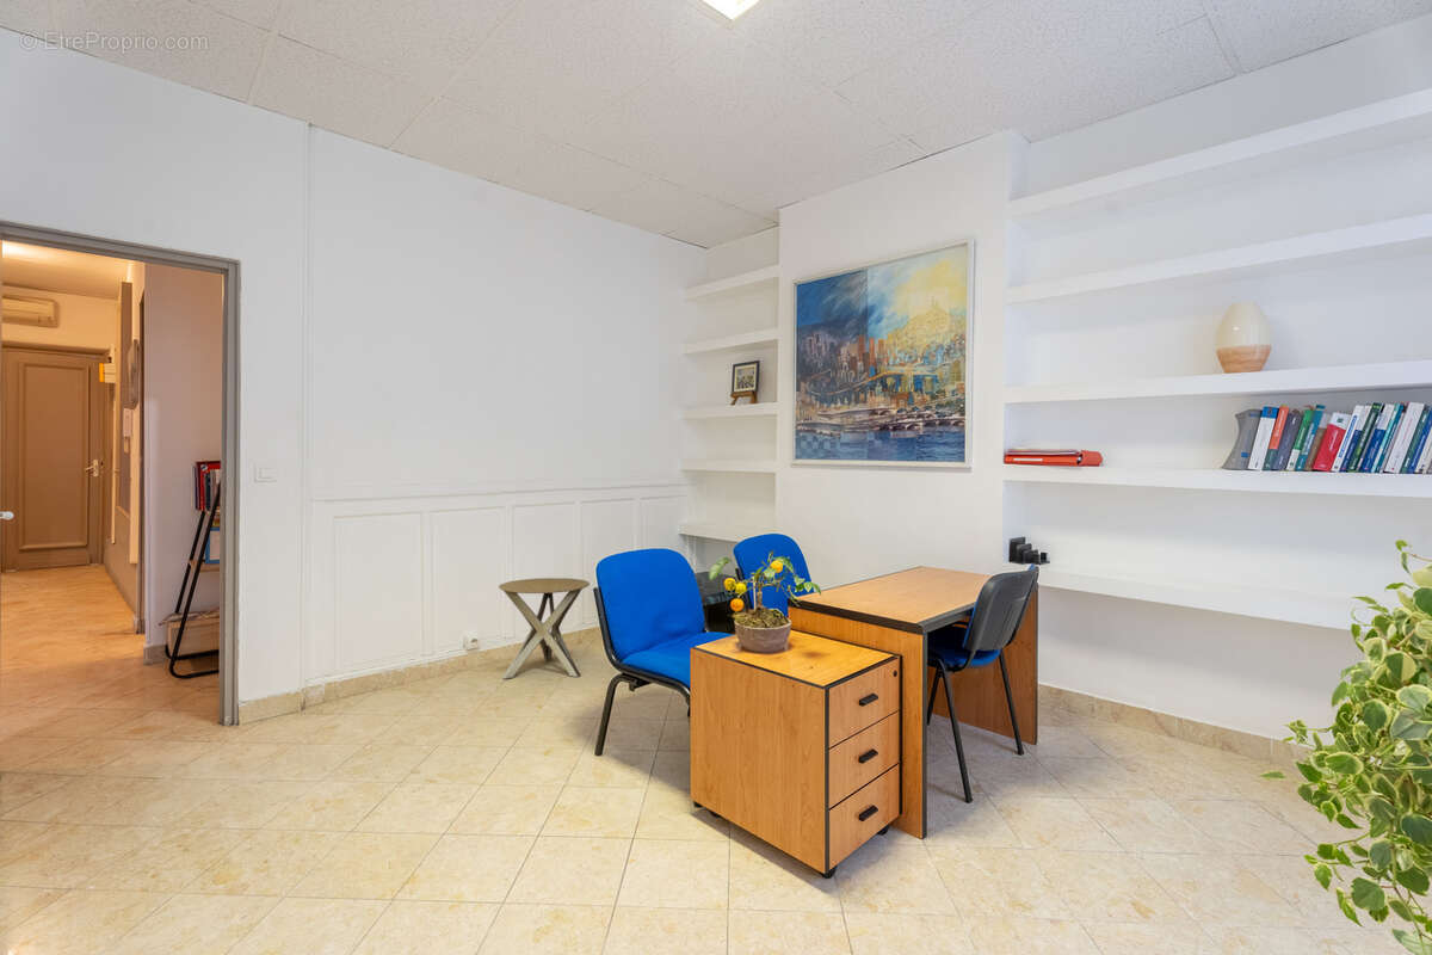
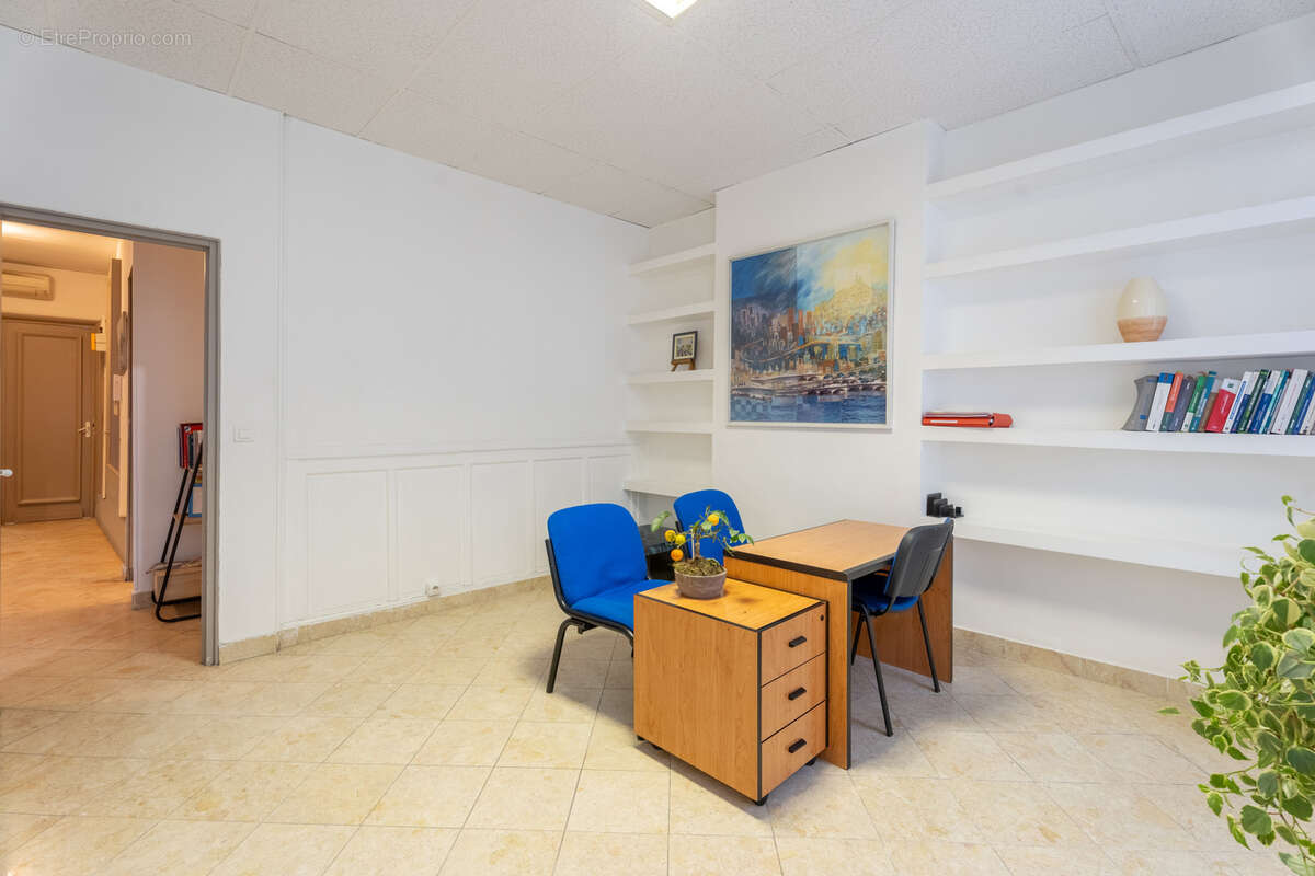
- side table (544, 627)
